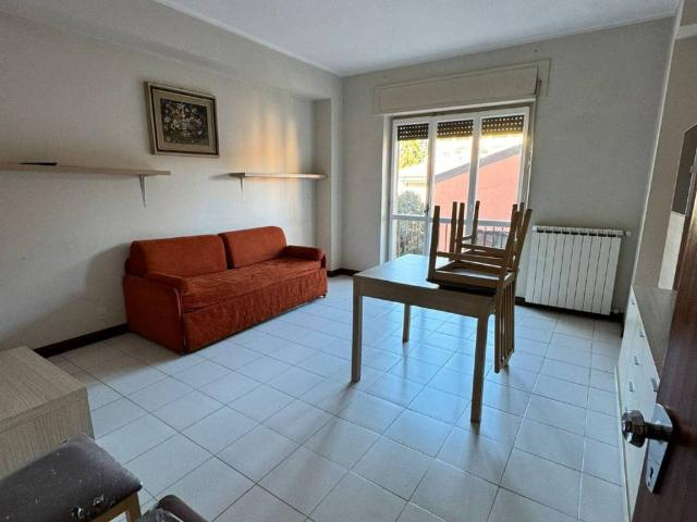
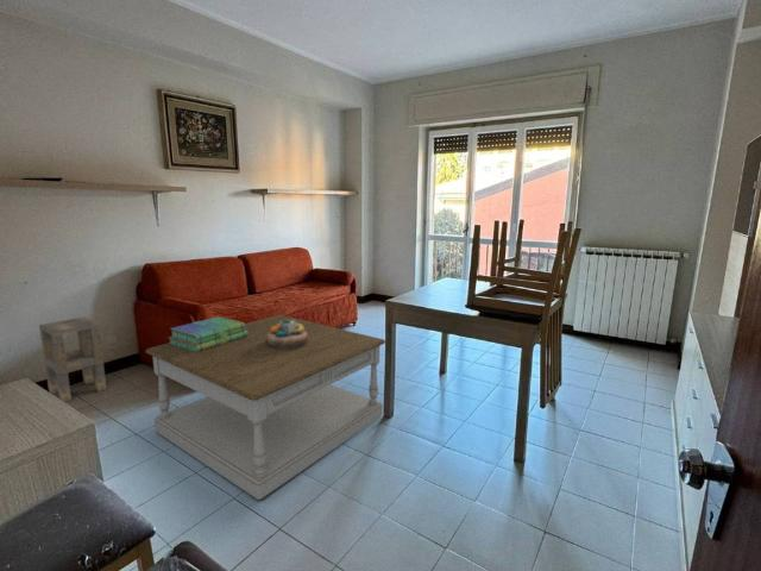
+ stack of books (208, 332)
+ decorative bowl (287, 331)
+ coffee table (272, 383)
+ side table (73, 357)
